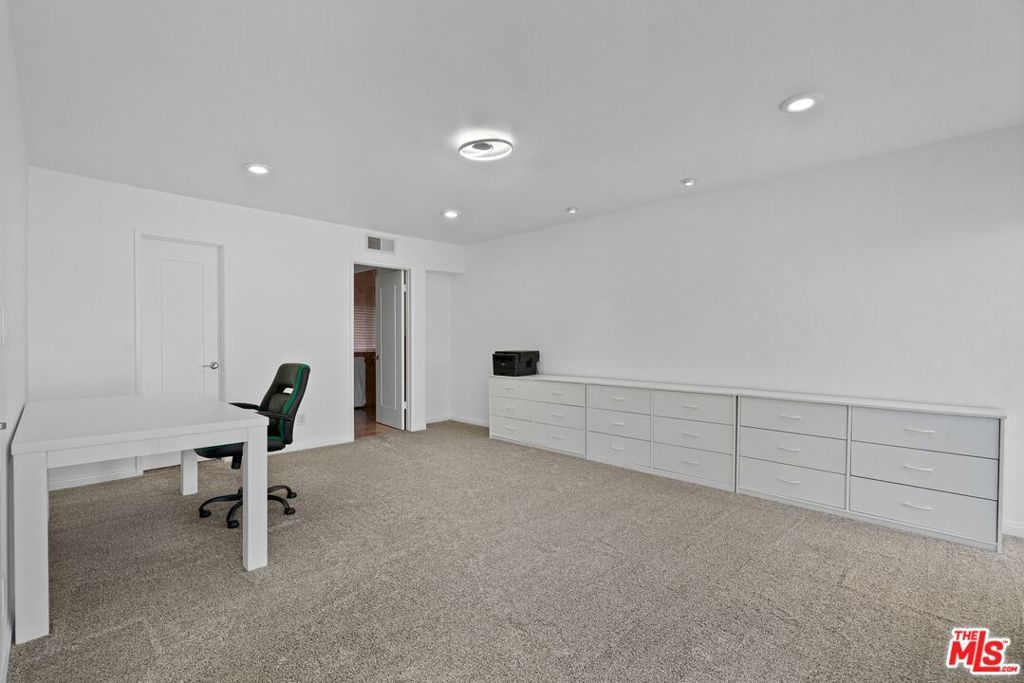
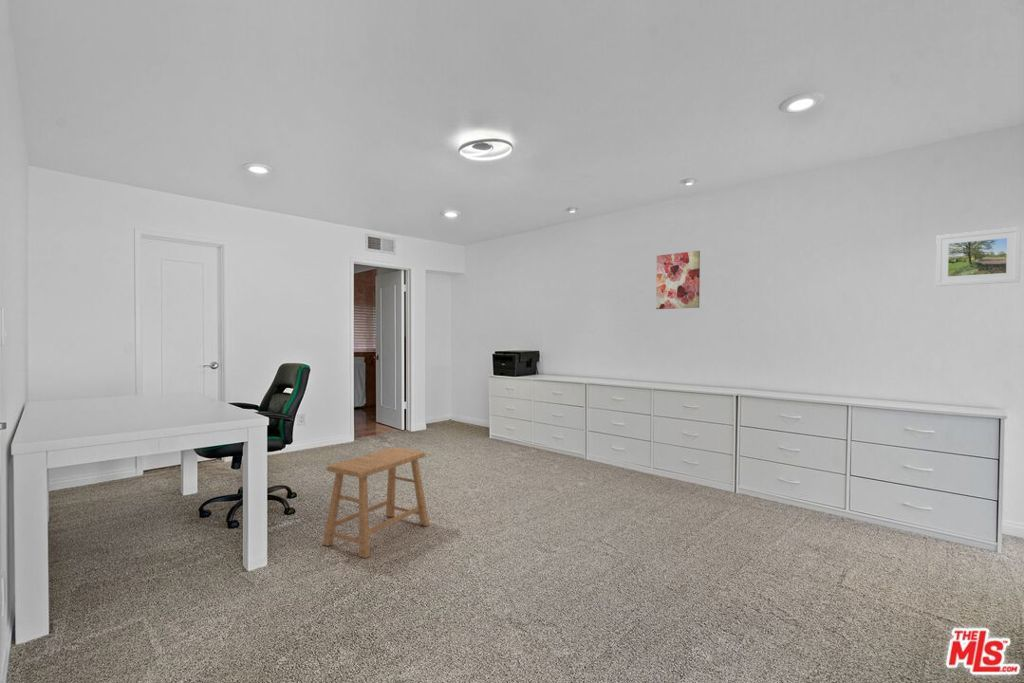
+ stool (382, 502)
+ wall art (677, 280)
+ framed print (976, 258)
